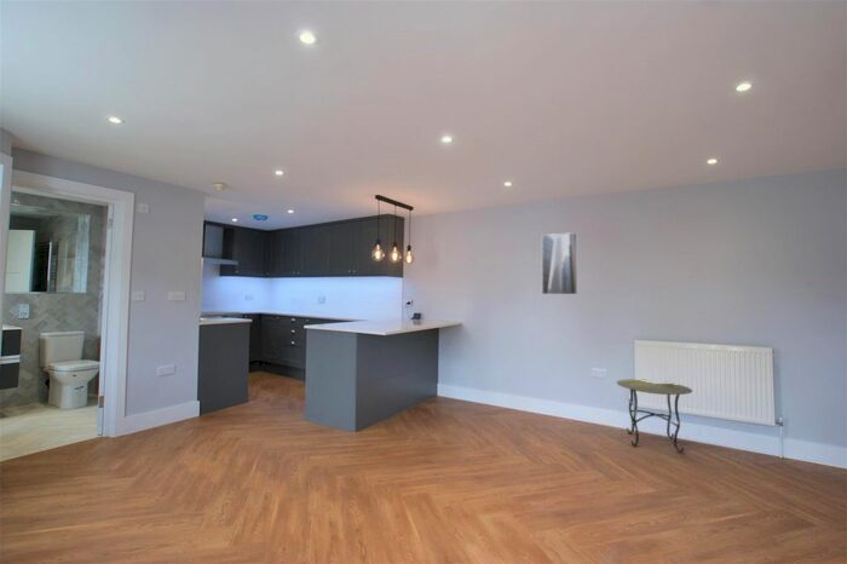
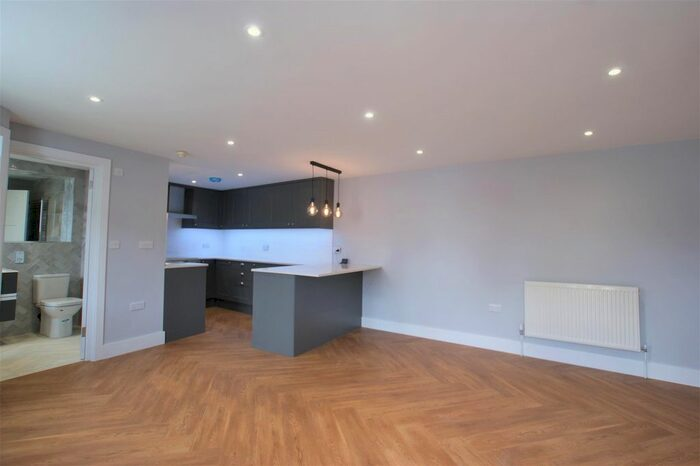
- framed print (559, 264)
- side table (652, 414)
